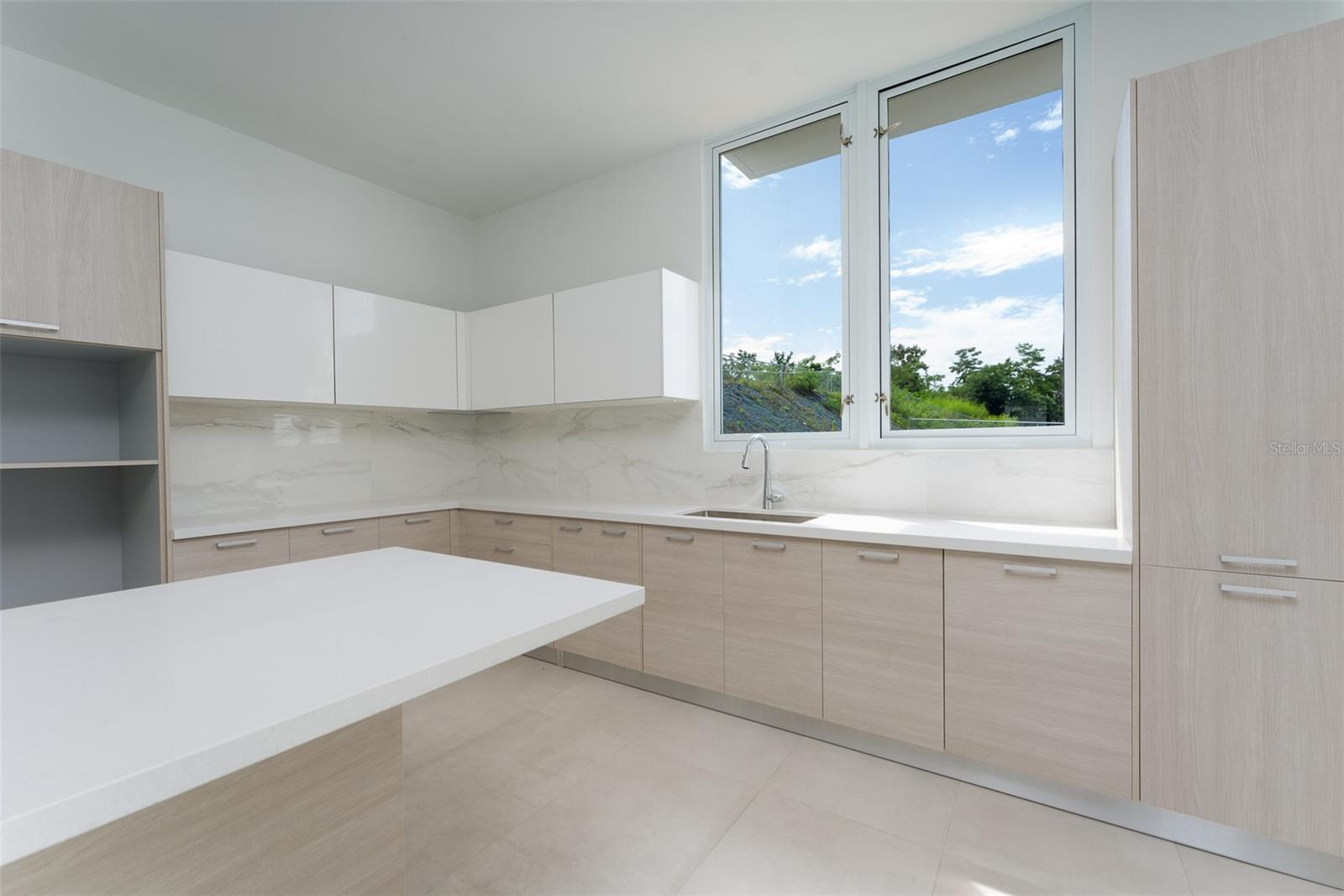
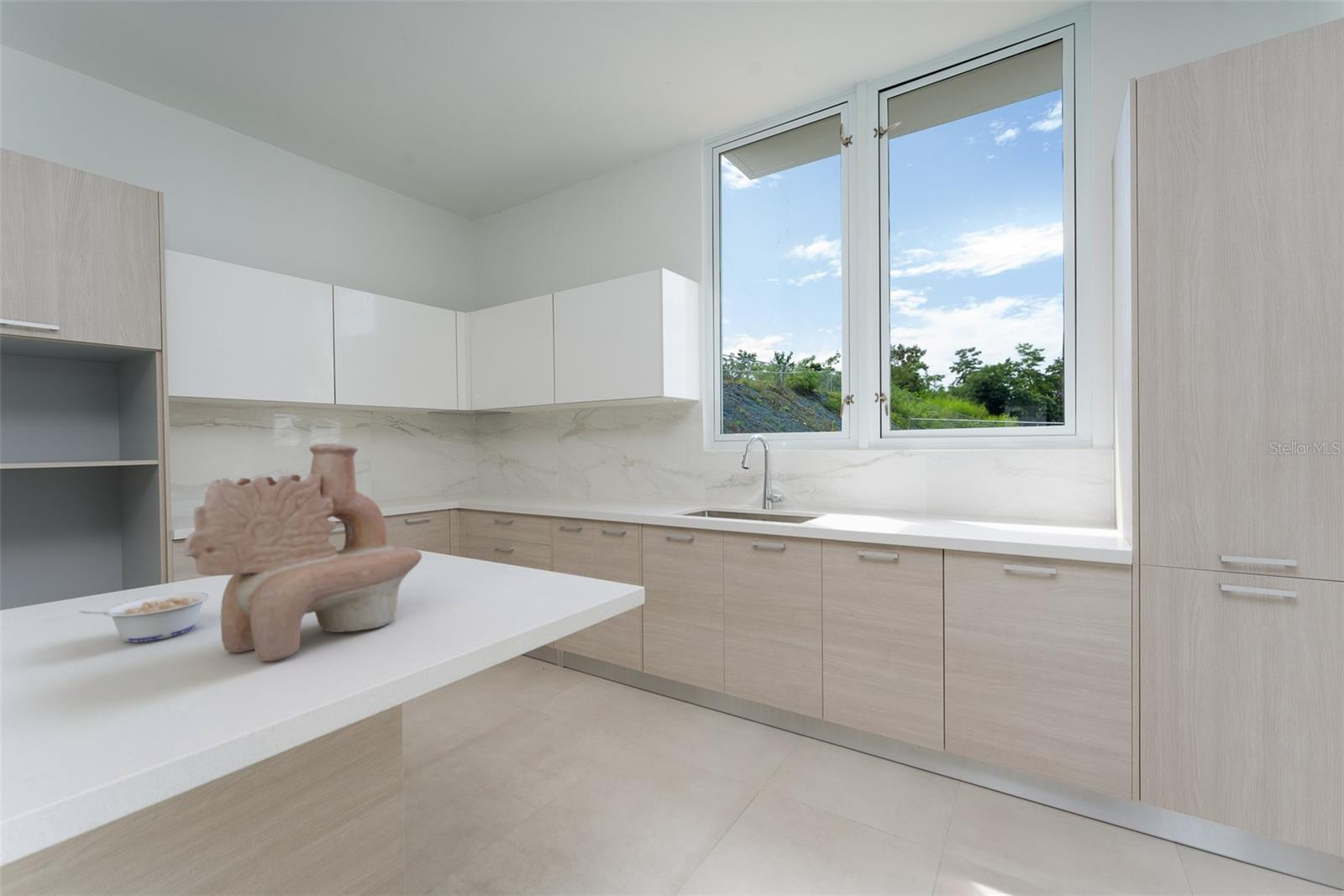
+ decorative vase (320, 539)
+ legume (157, 616)
